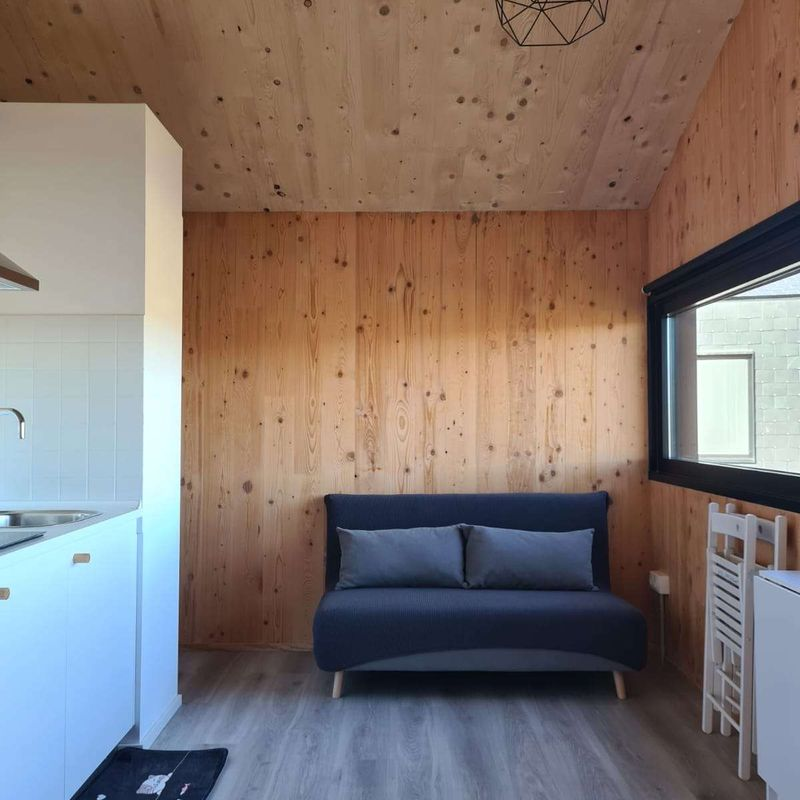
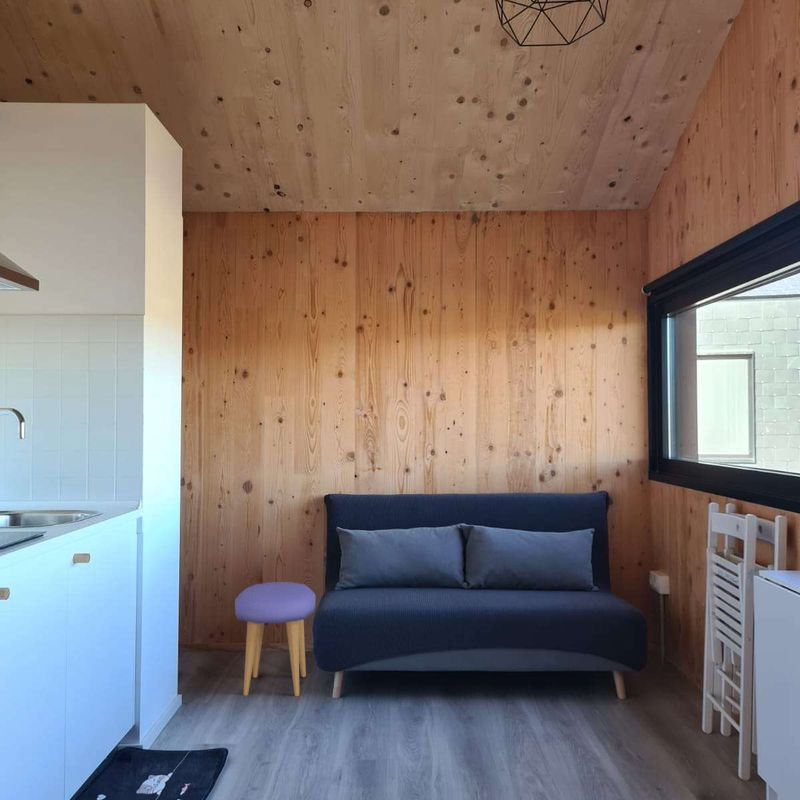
+ stool (287, 635)
